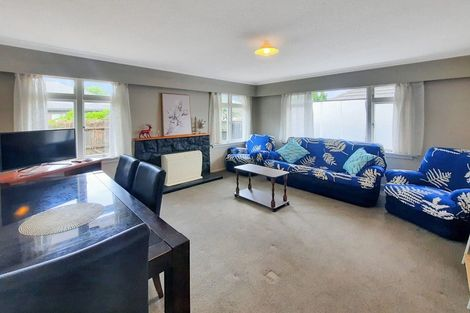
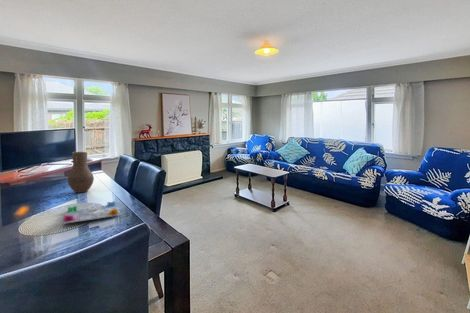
+ board game (92, 210)
+ vase (80, 171)
